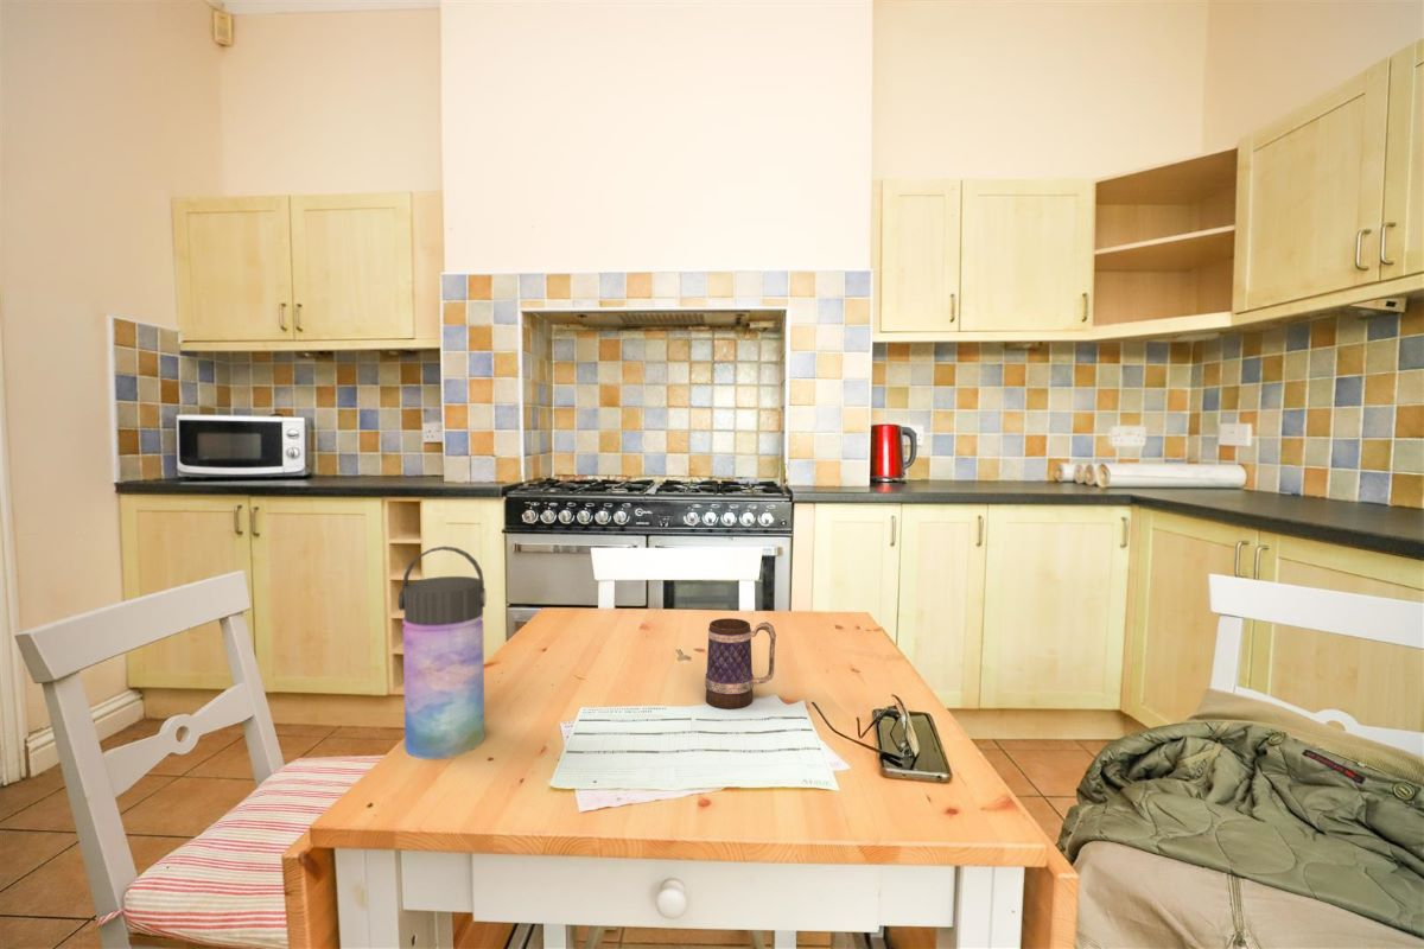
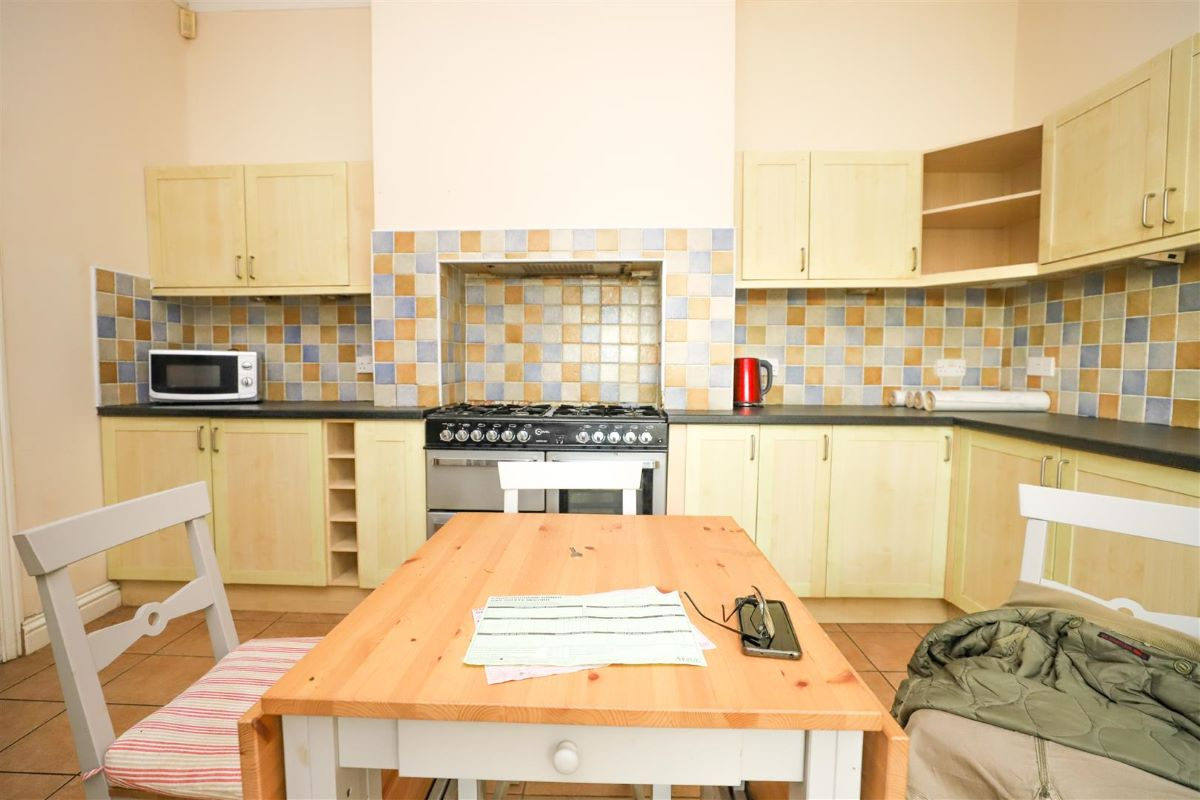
- water bottle (444, 645)
- mug (739, 662)
